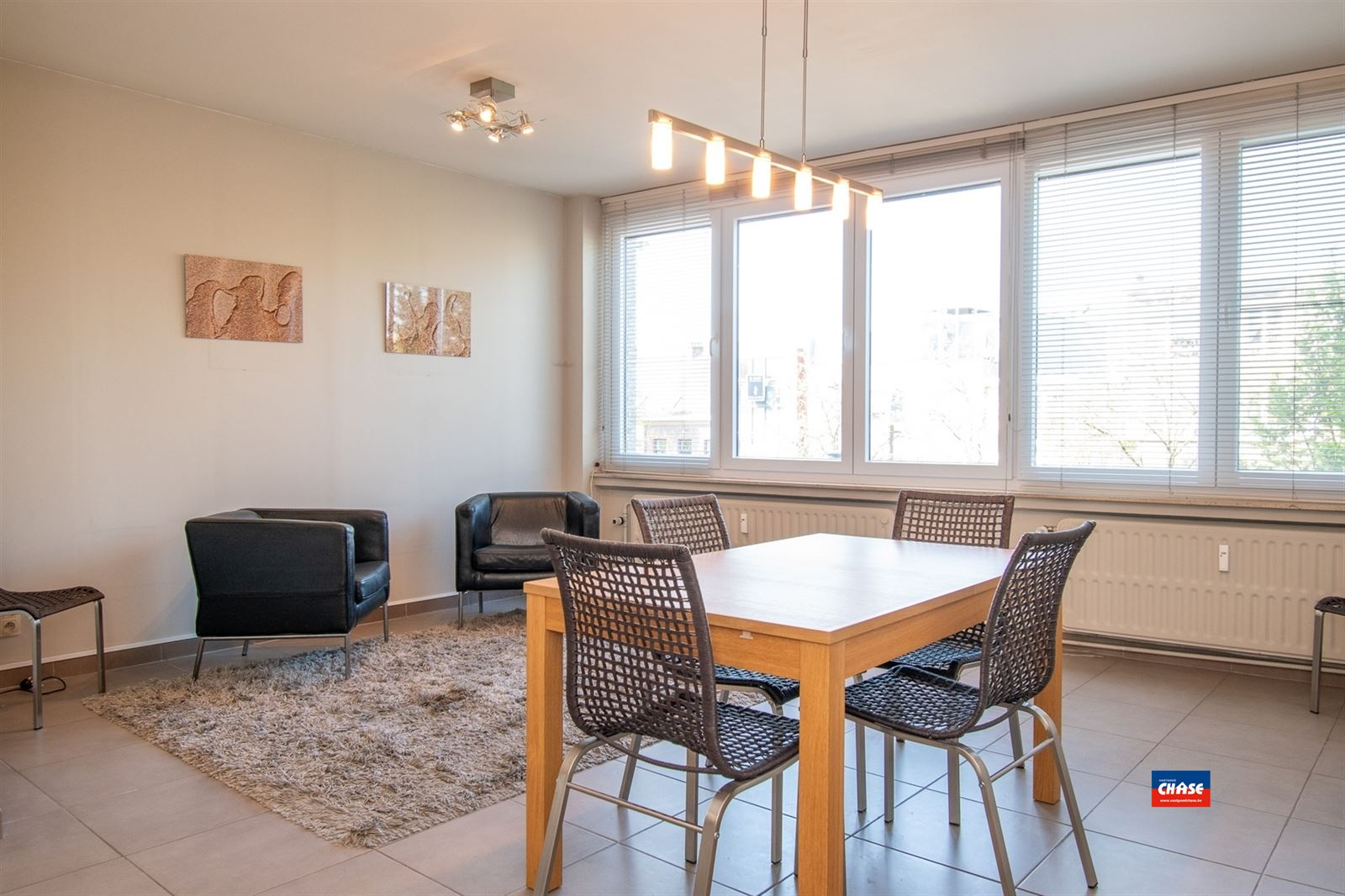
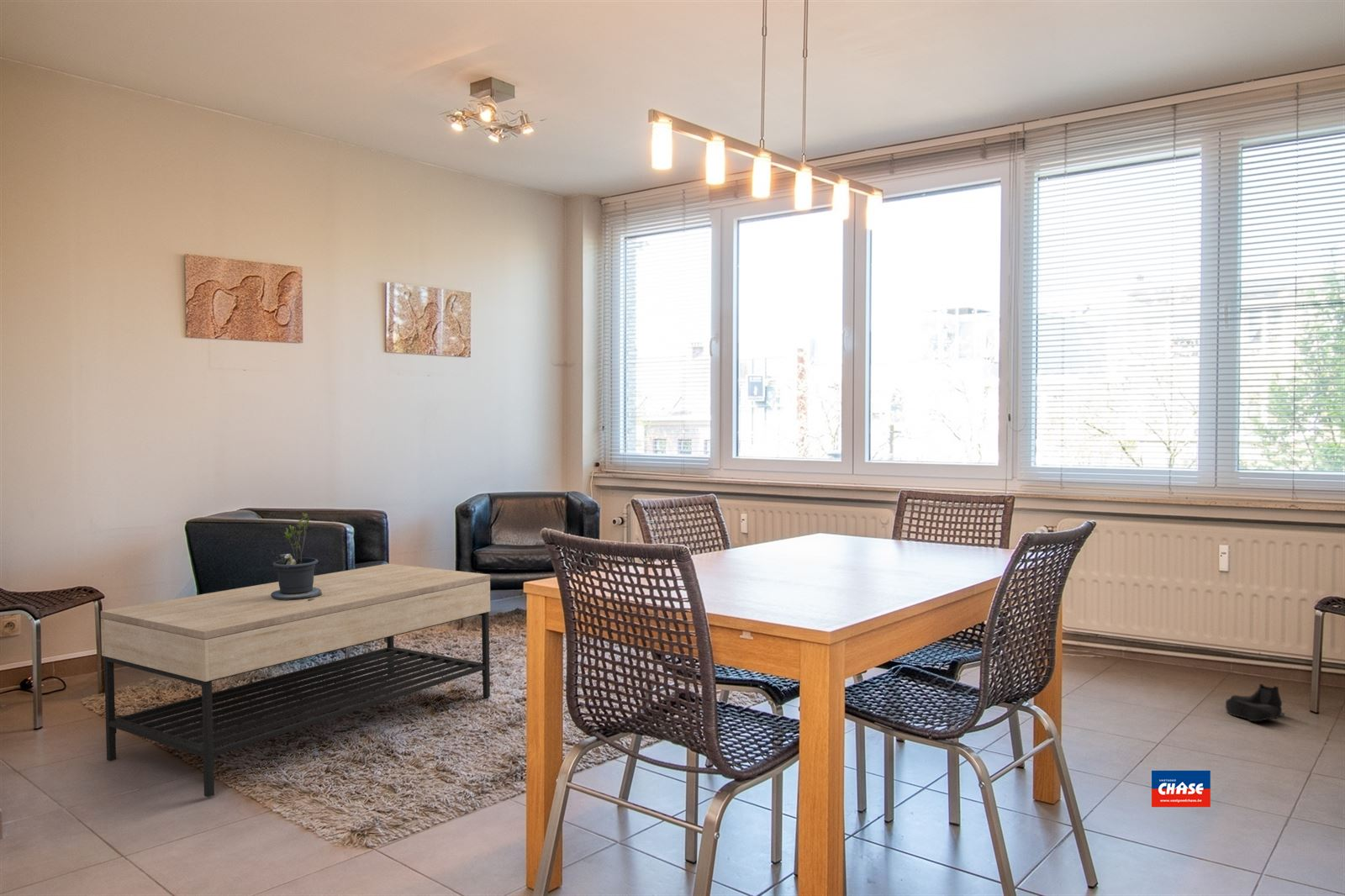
+ boots (1254, 700)
+ coffee table (315, 655)
+ potted plant (296, 554)
